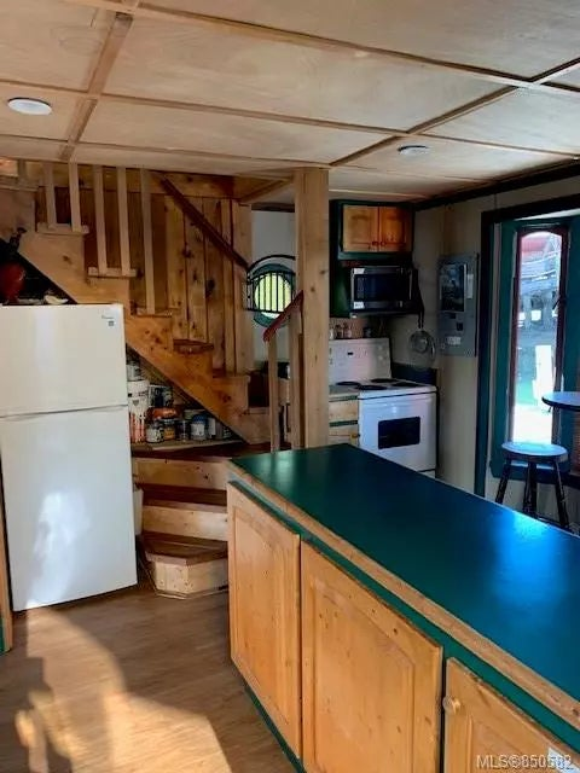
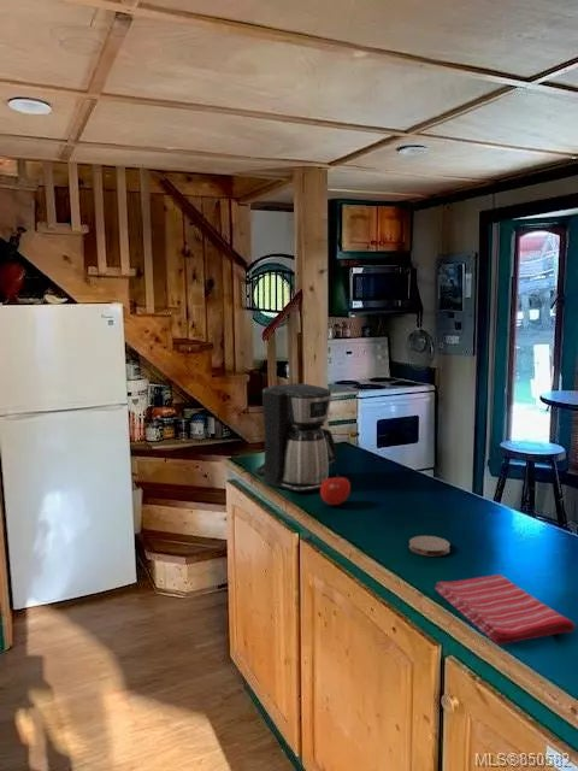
+ dish towel (500, 604)
+ coaster (429, 545)
+ coffee maker (297, 431)
+ fruit (335, 488)
